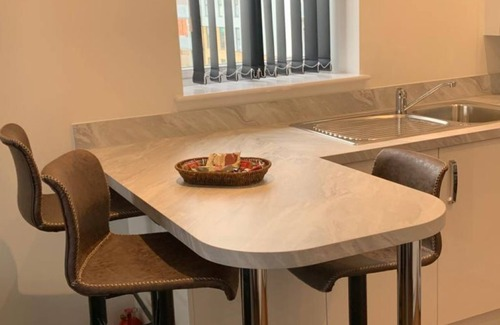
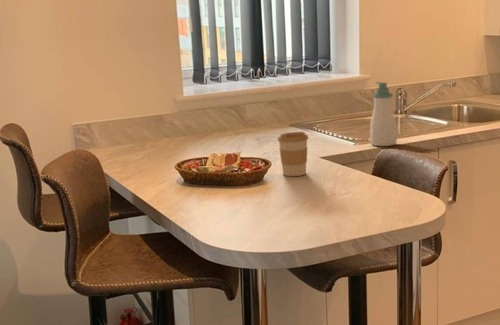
+ soap bottle (383, 113)
+ coffee cup (293, 152)
